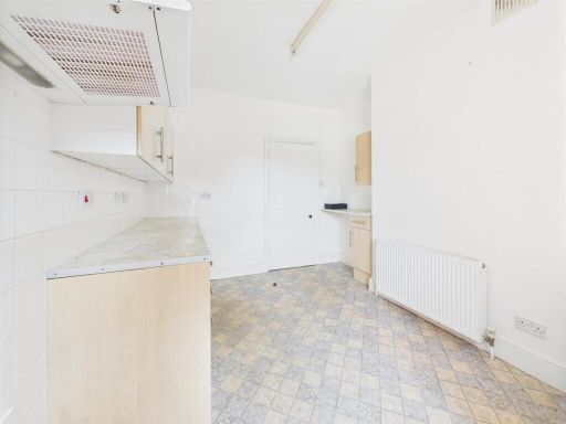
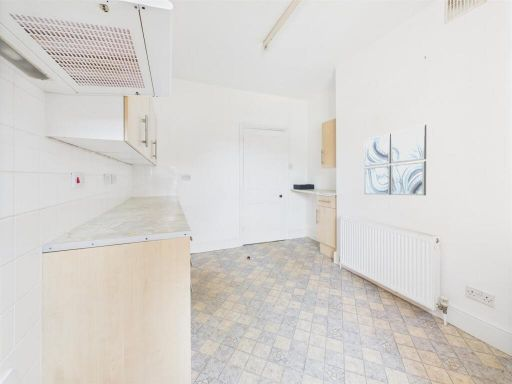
+ wall art (390, 163)
